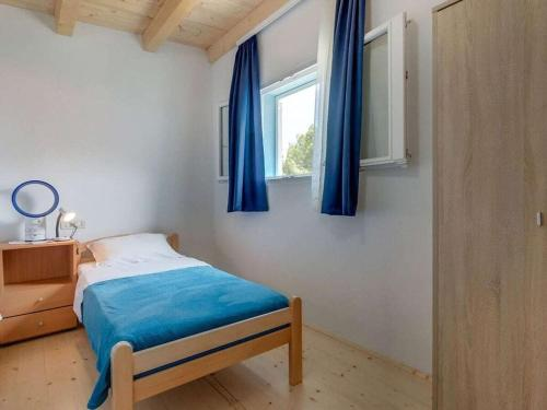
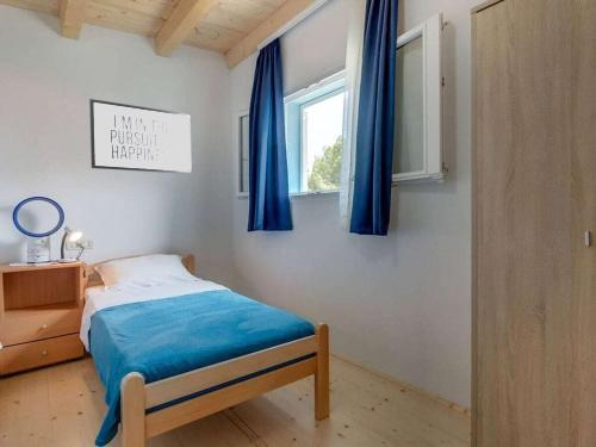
+ mirror (144, 138)
